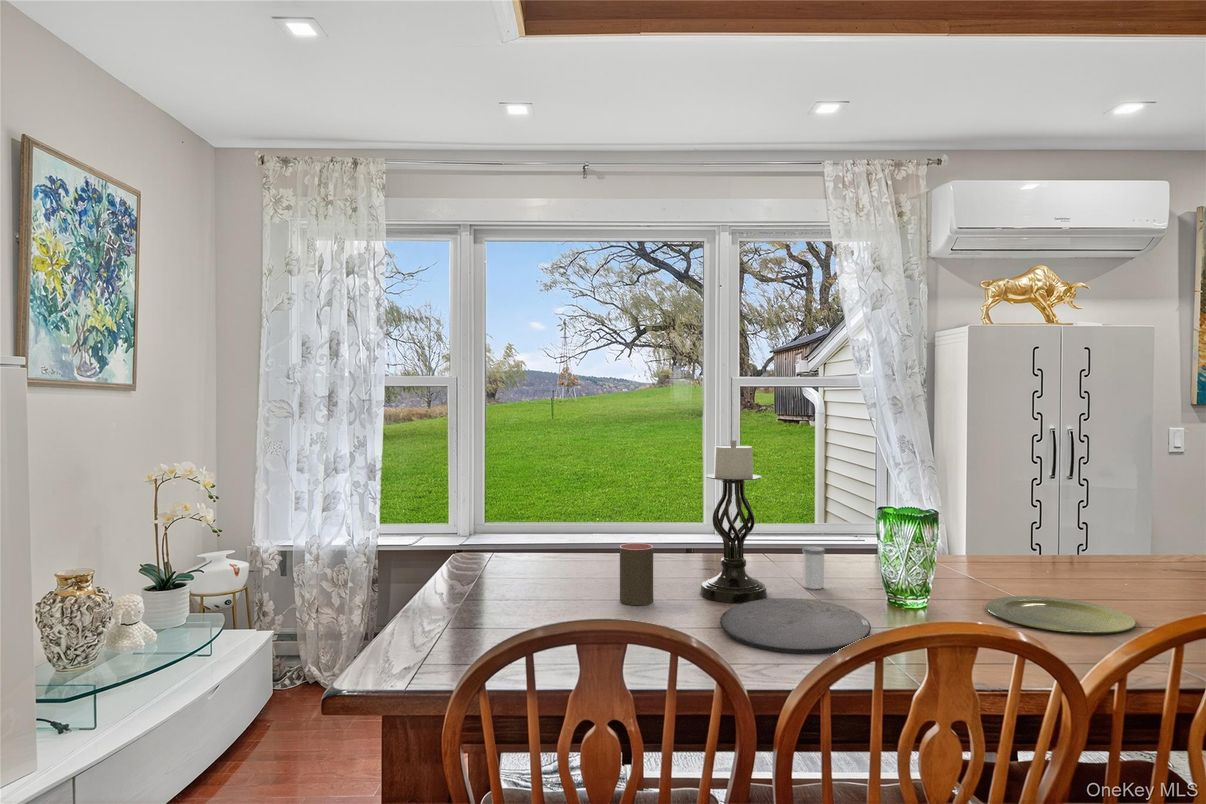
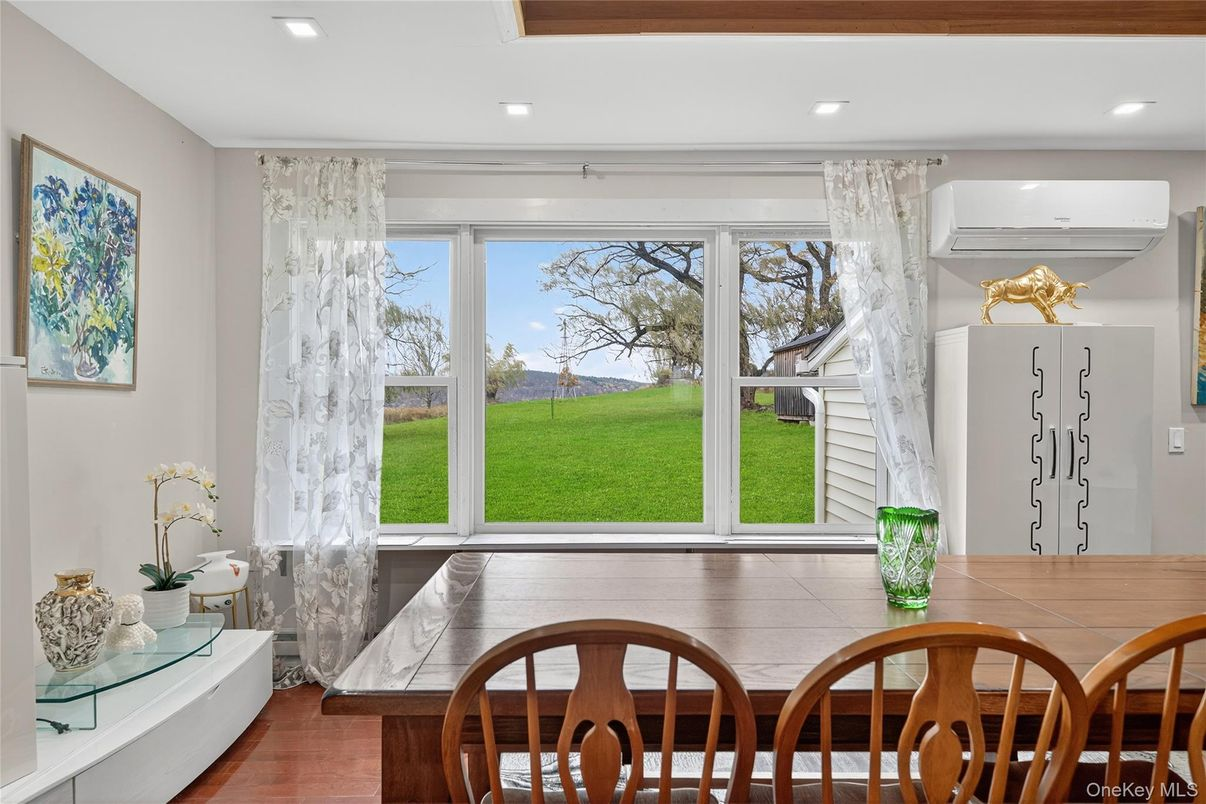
- cup (636, 573)
- salt shaker (813, 567)
- plate (793, 623)
- candle holder (734, 517)
- plate (1057, 613)
